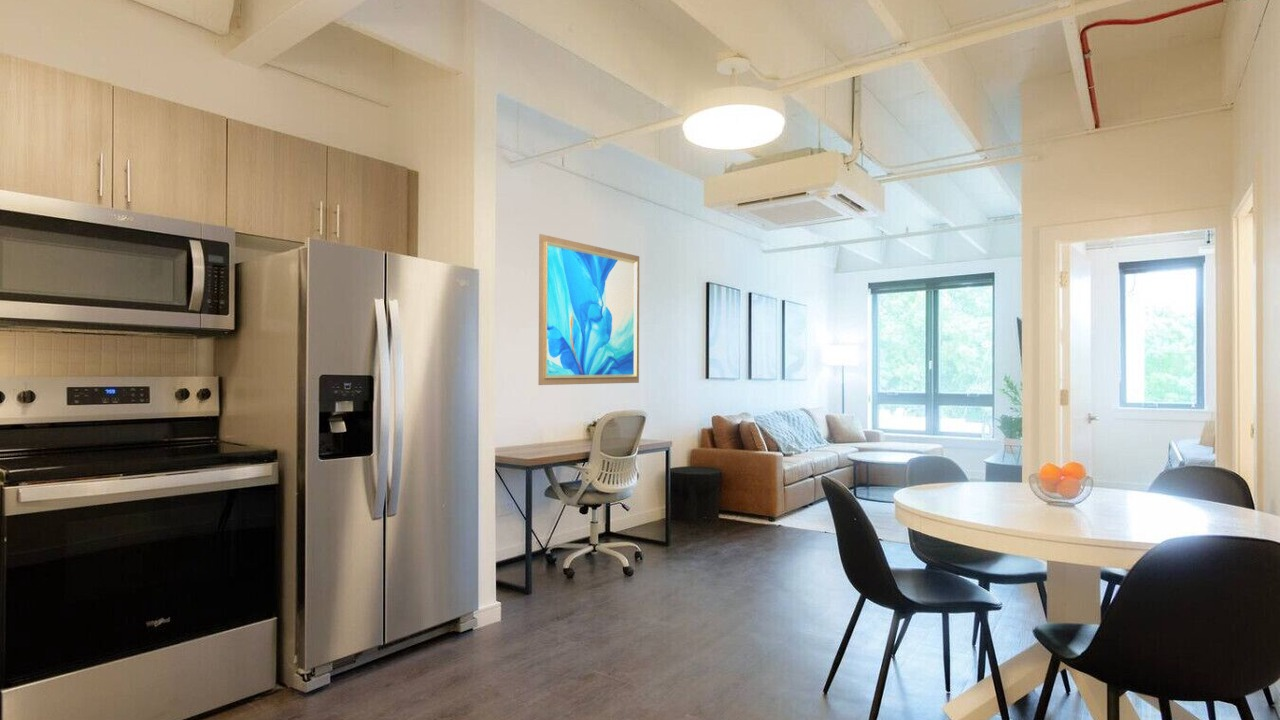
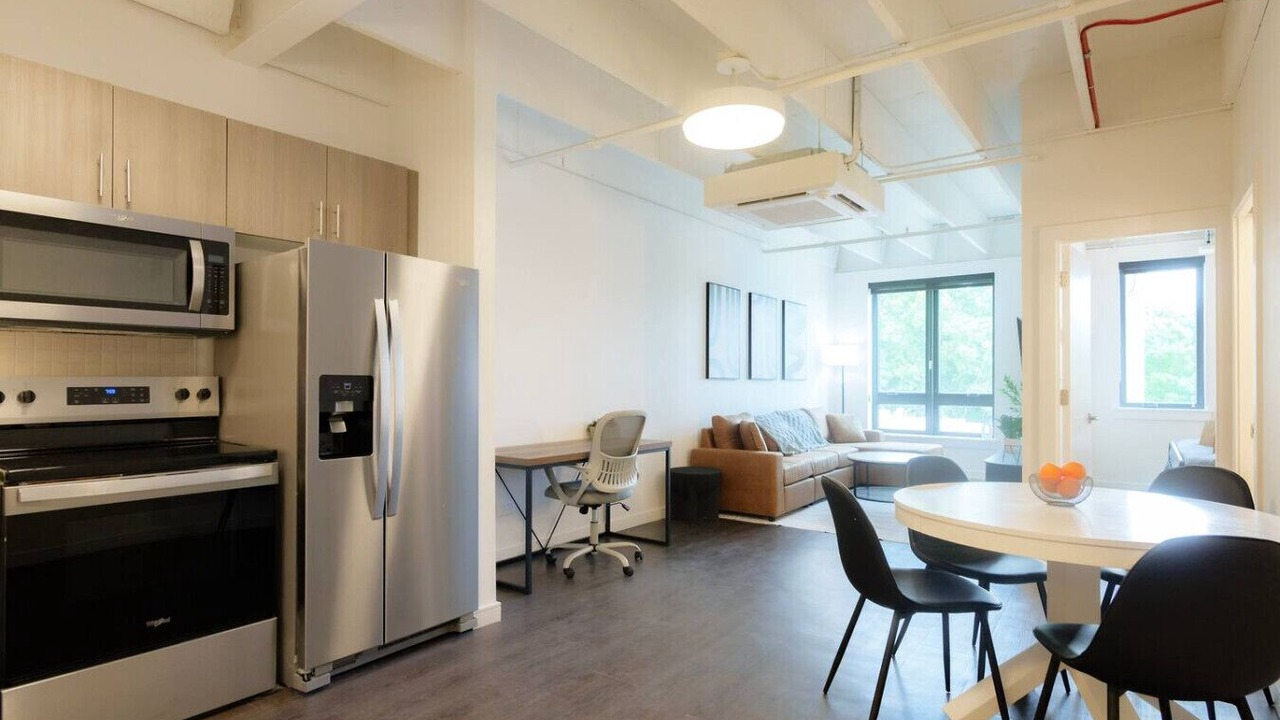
- wall art (594, 314)
